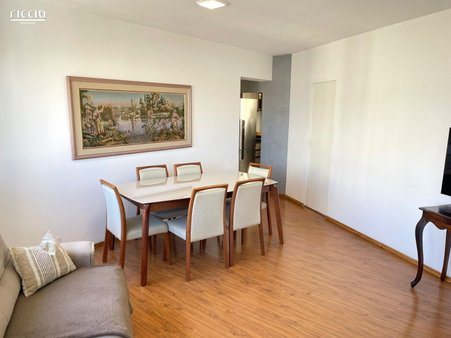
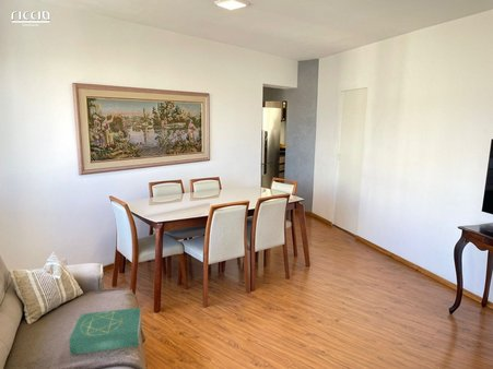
+ book (108, 329)
